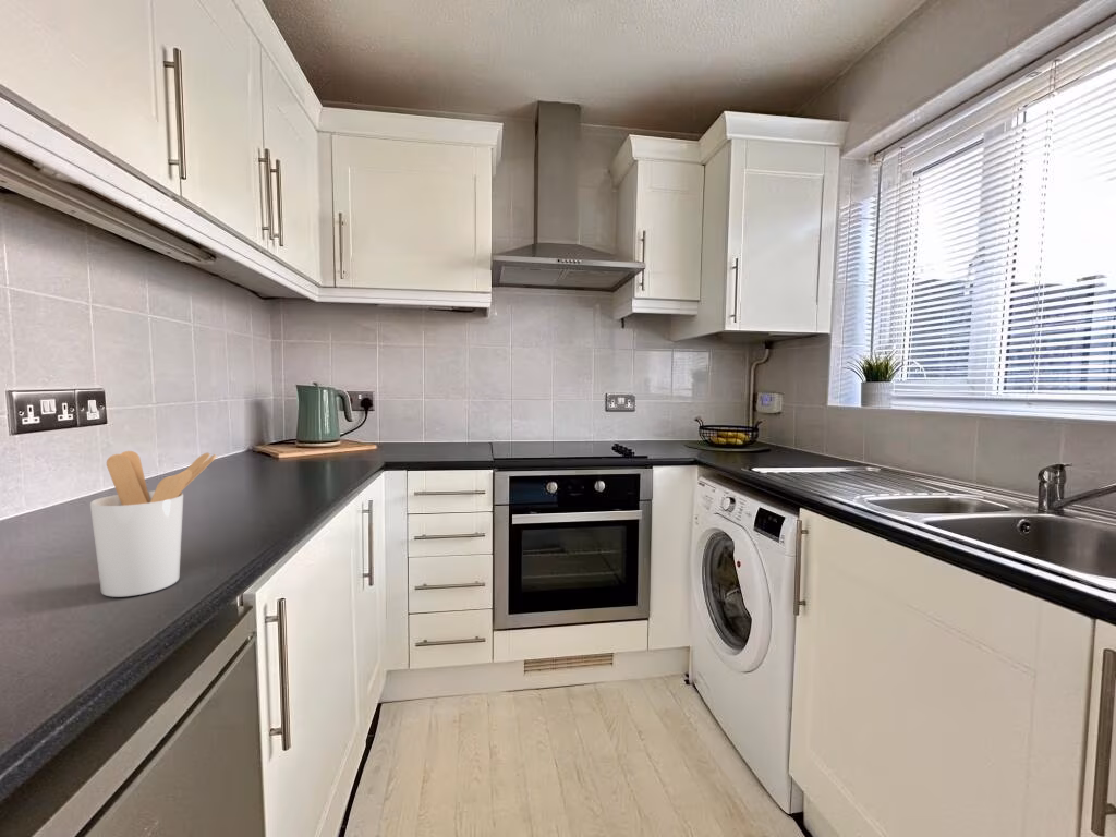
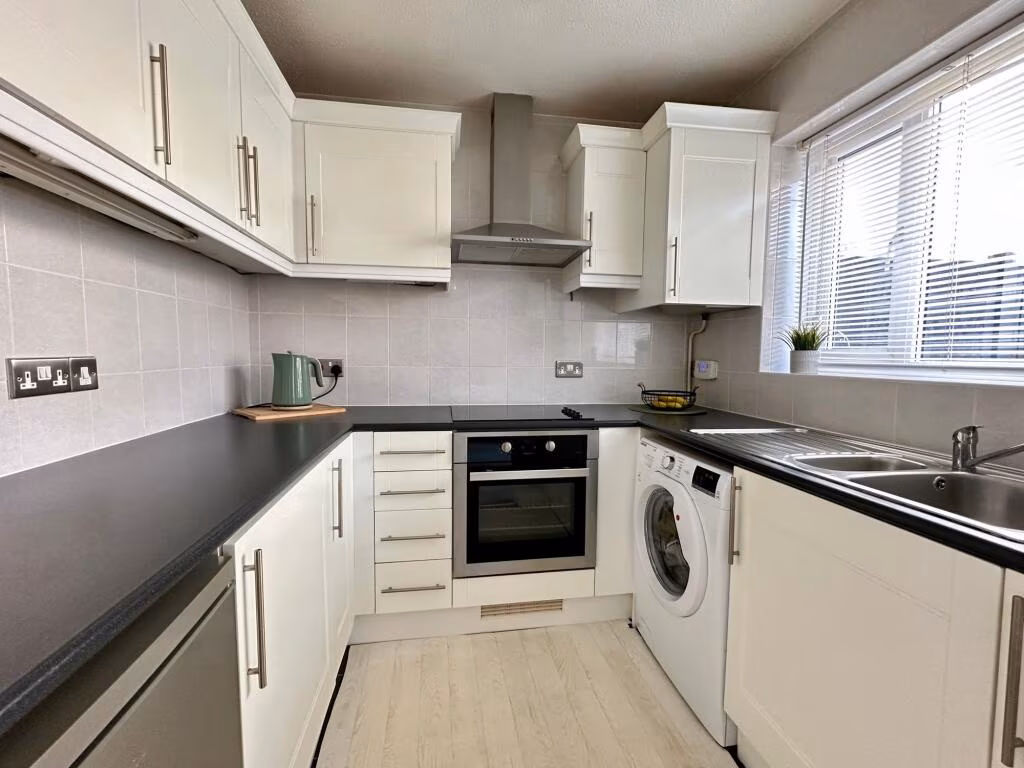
- utensil holder (161, 515)
